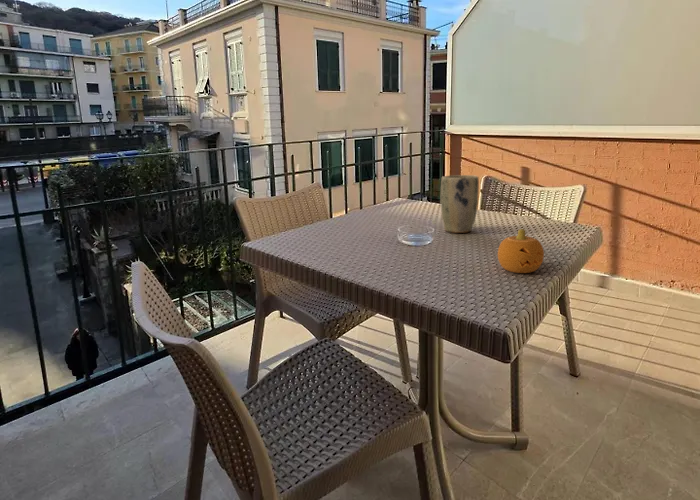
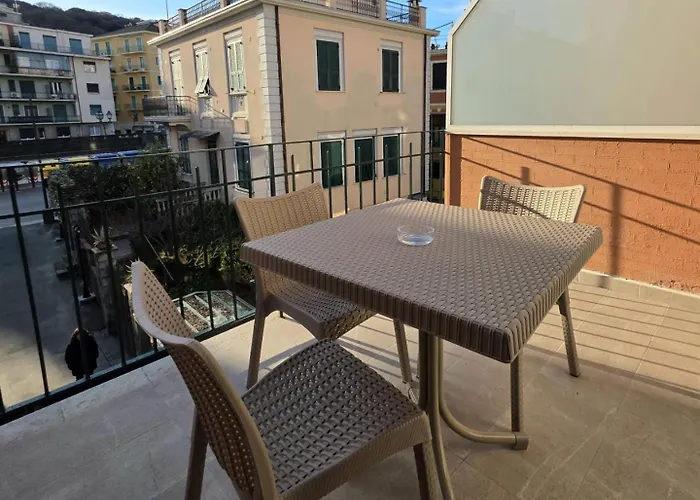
- fruit (520, 249)
- plant pot (459, 203)
